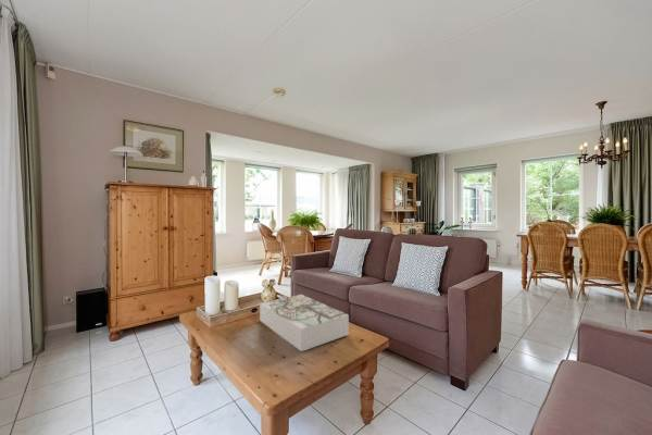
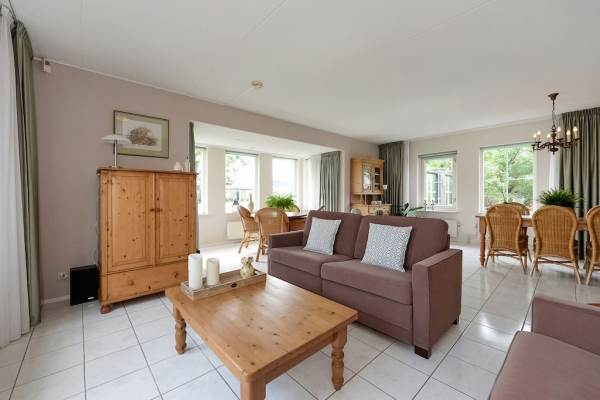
- board game (301, 318)
